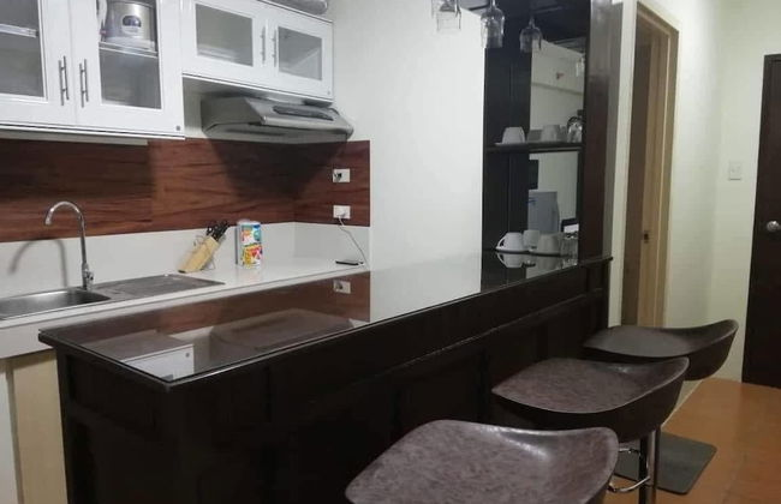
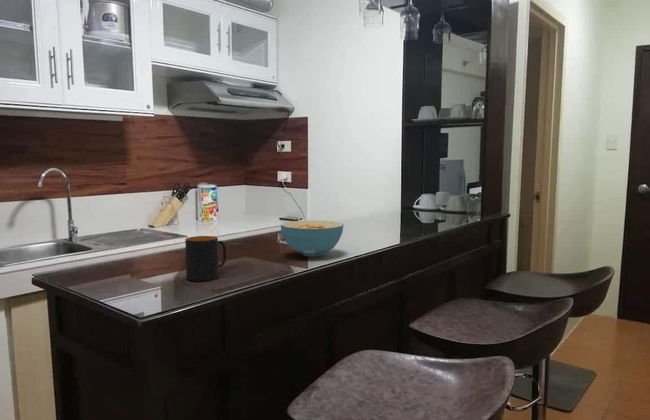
+ mug (207, 256)
+ cereal bowl (312, 239)
